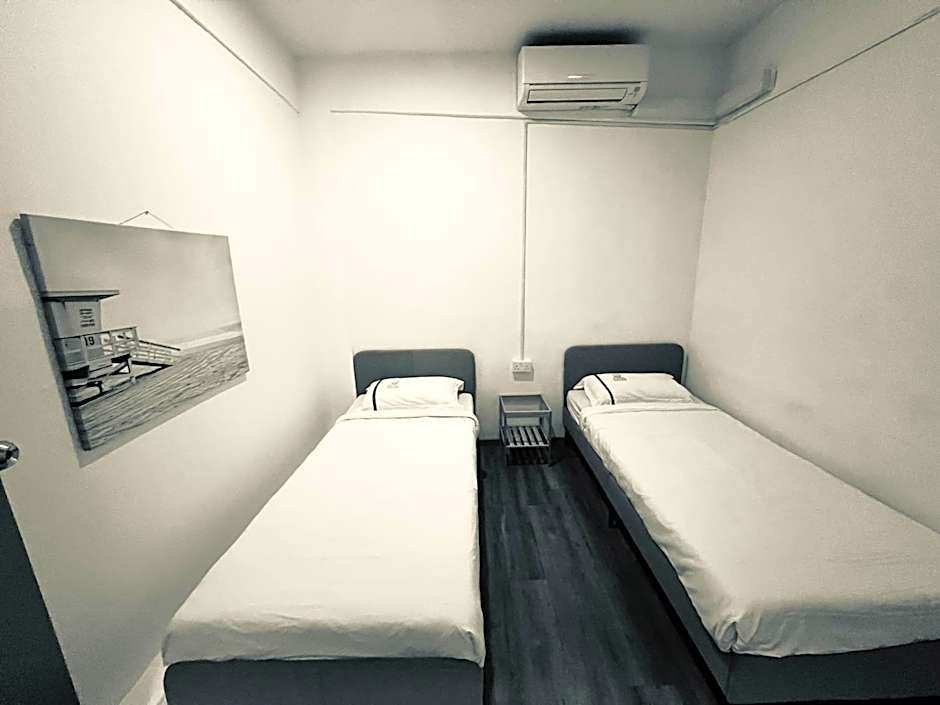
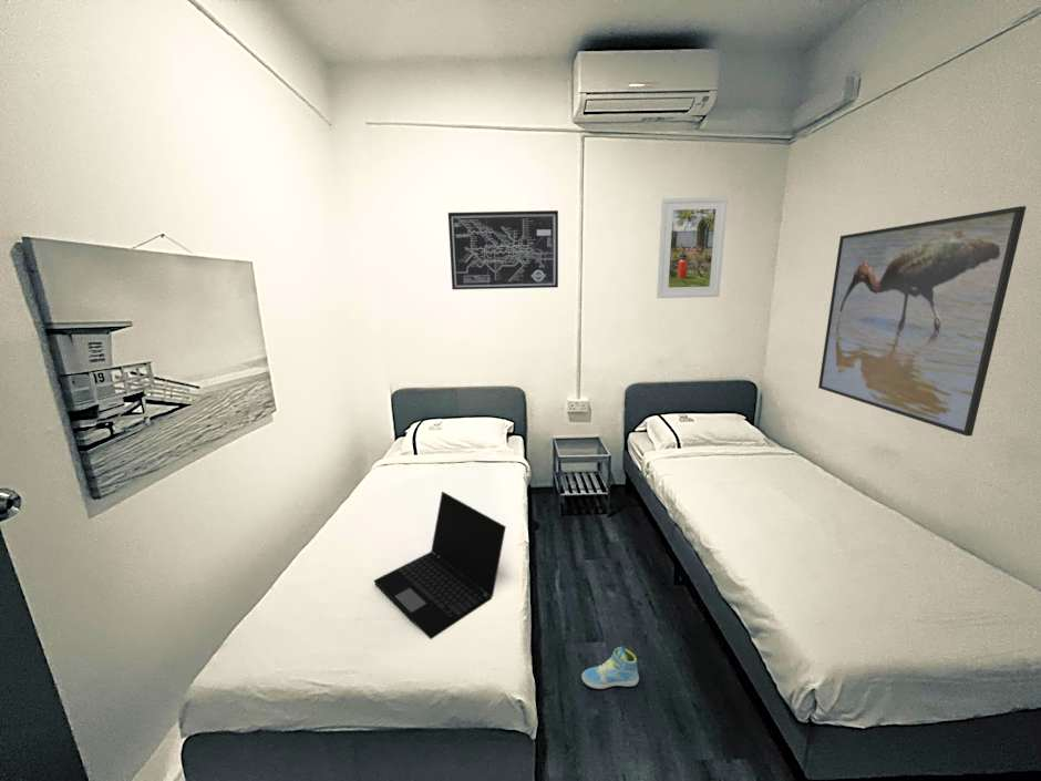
+ laptop (437, 555)
+ wall art (504, 250)
+ sneaker (609, 664)
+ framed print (895, 320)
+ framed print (691, 248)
